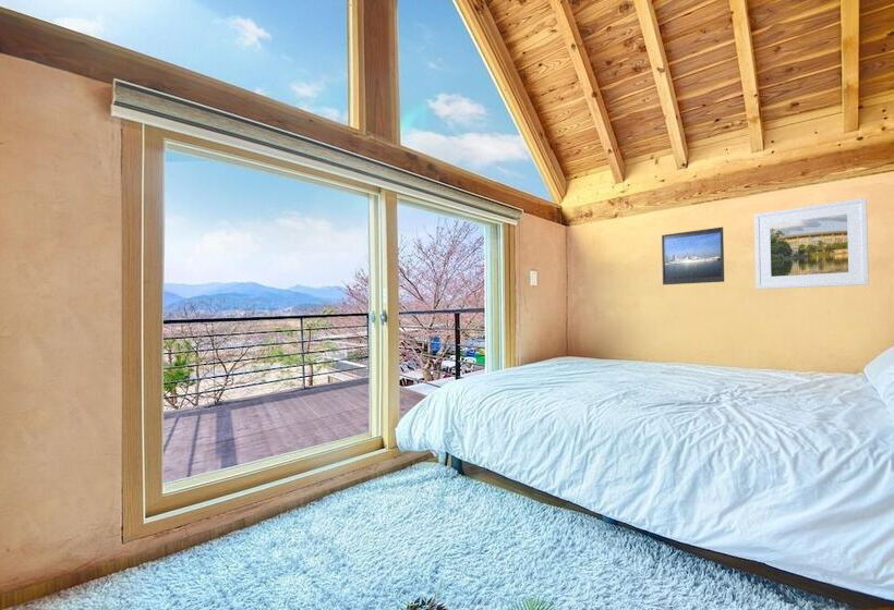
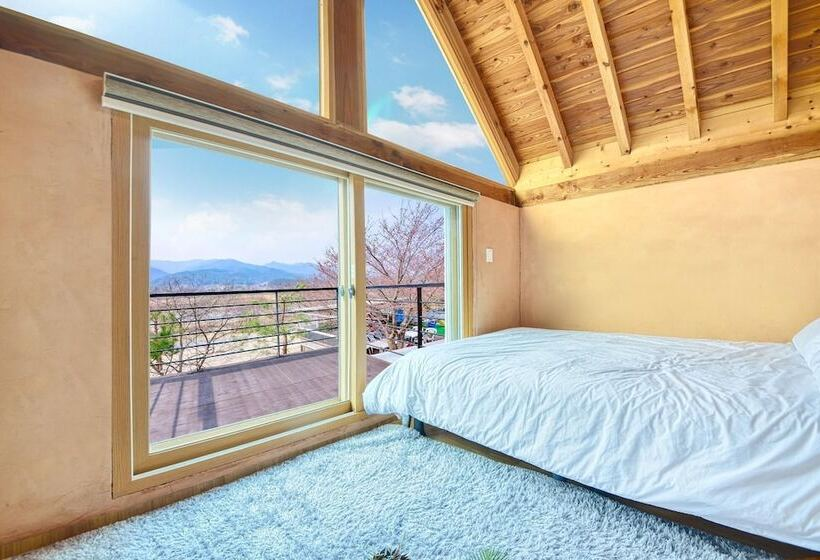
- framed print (807, 246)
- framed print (691, 257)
